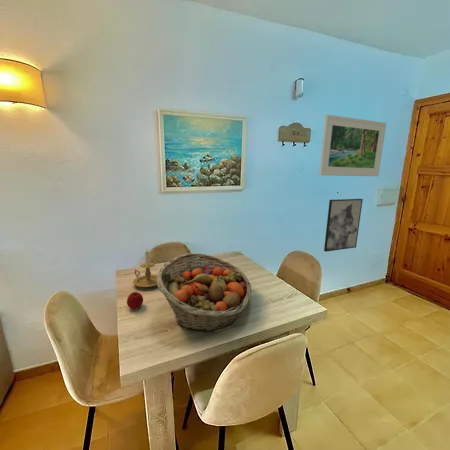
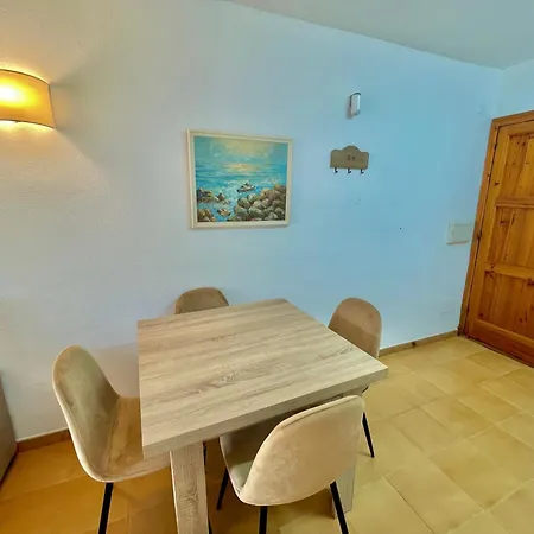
- candle holder (145, 266)
- wall art (343, 224)
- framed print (354, 148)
- fruit basket (206, 287)
- apple (135, 299)
